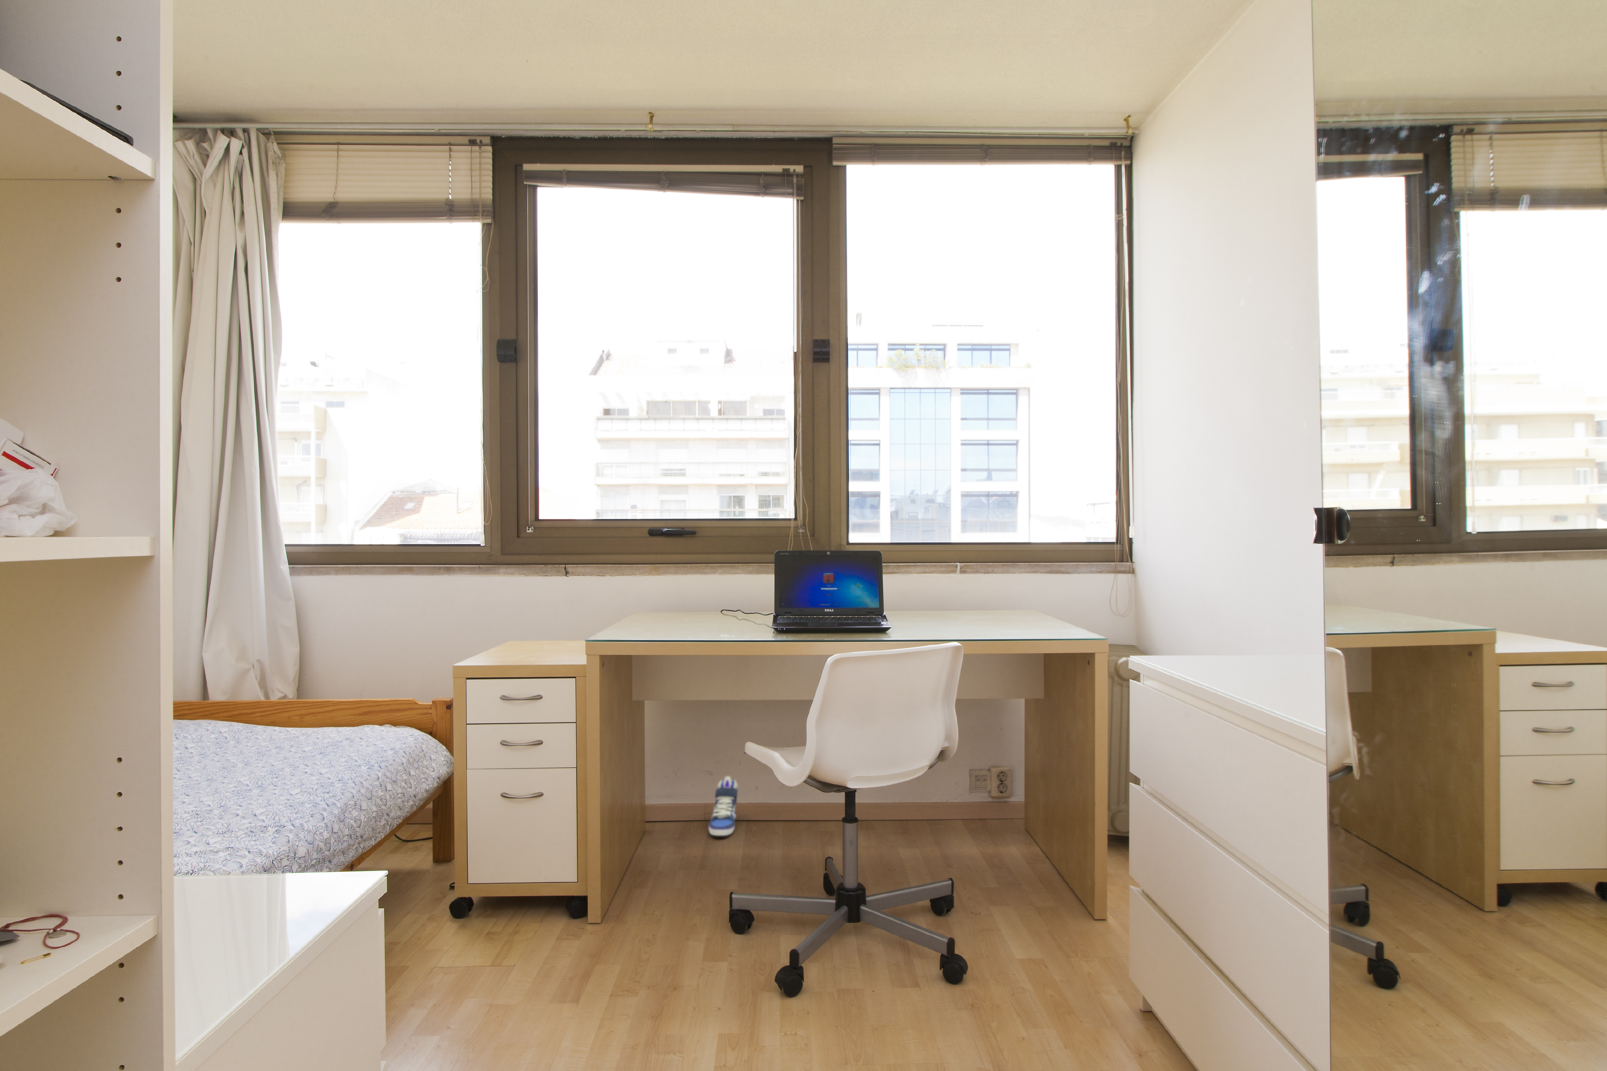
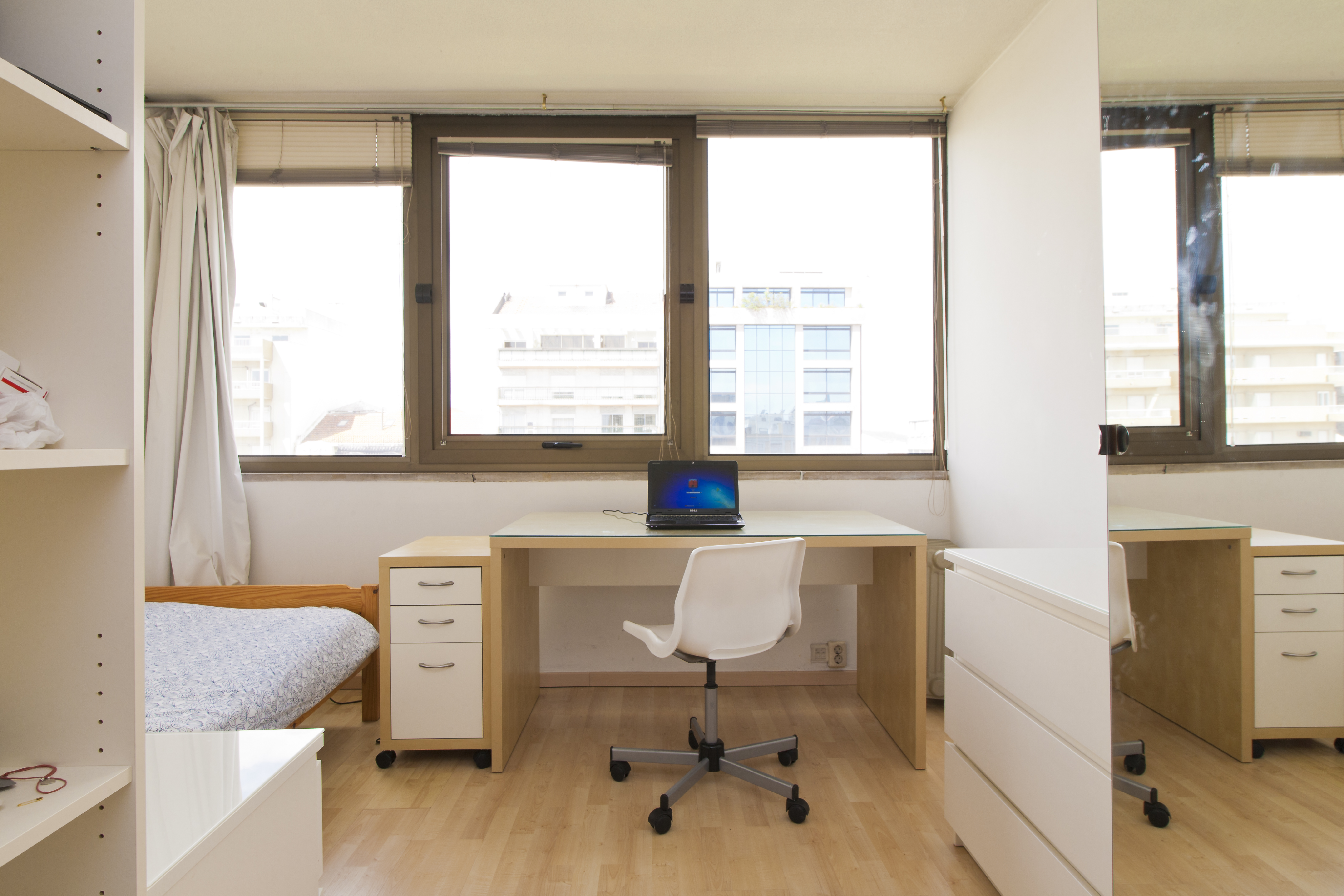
- sneaker (723, 802)
